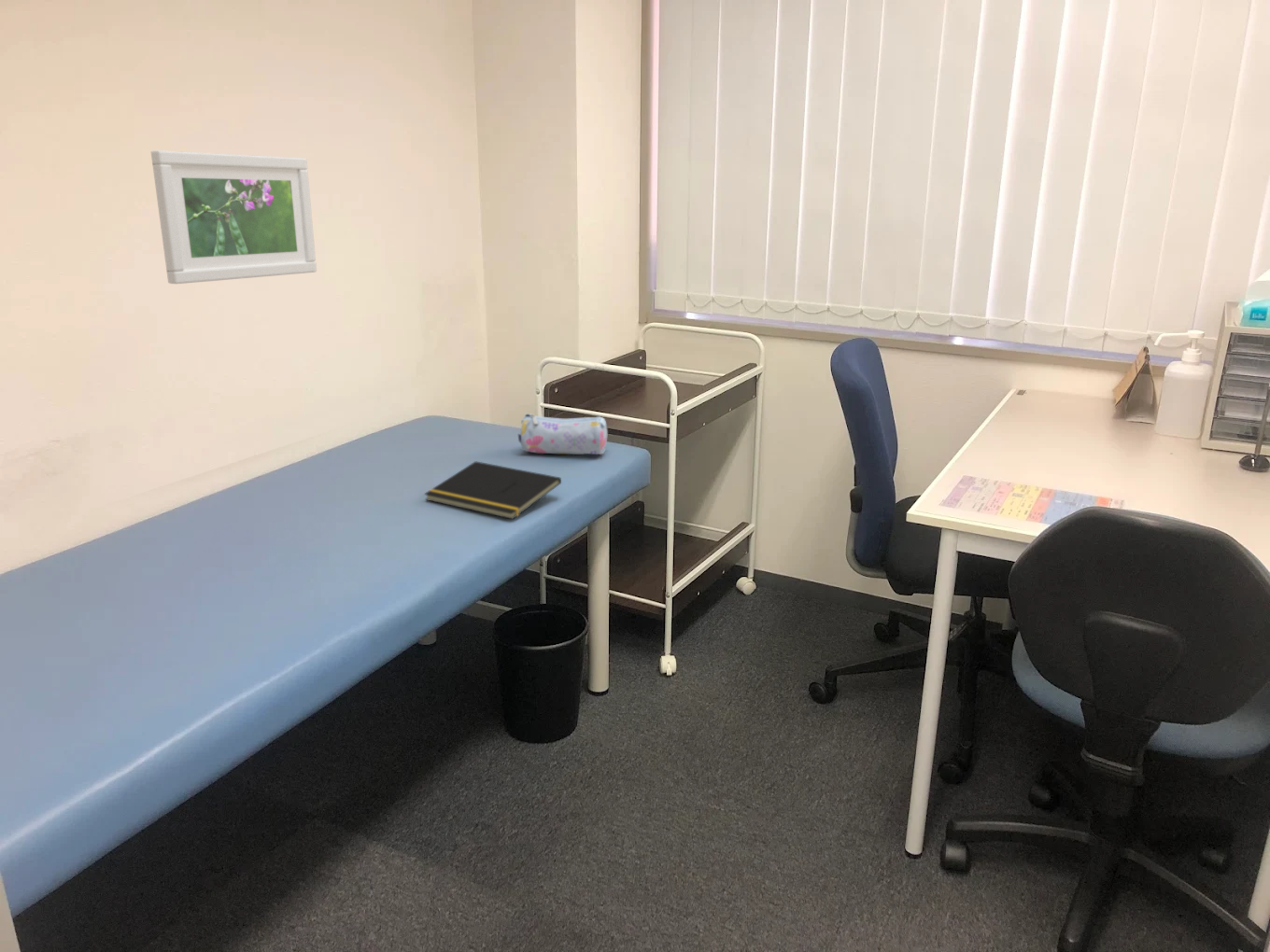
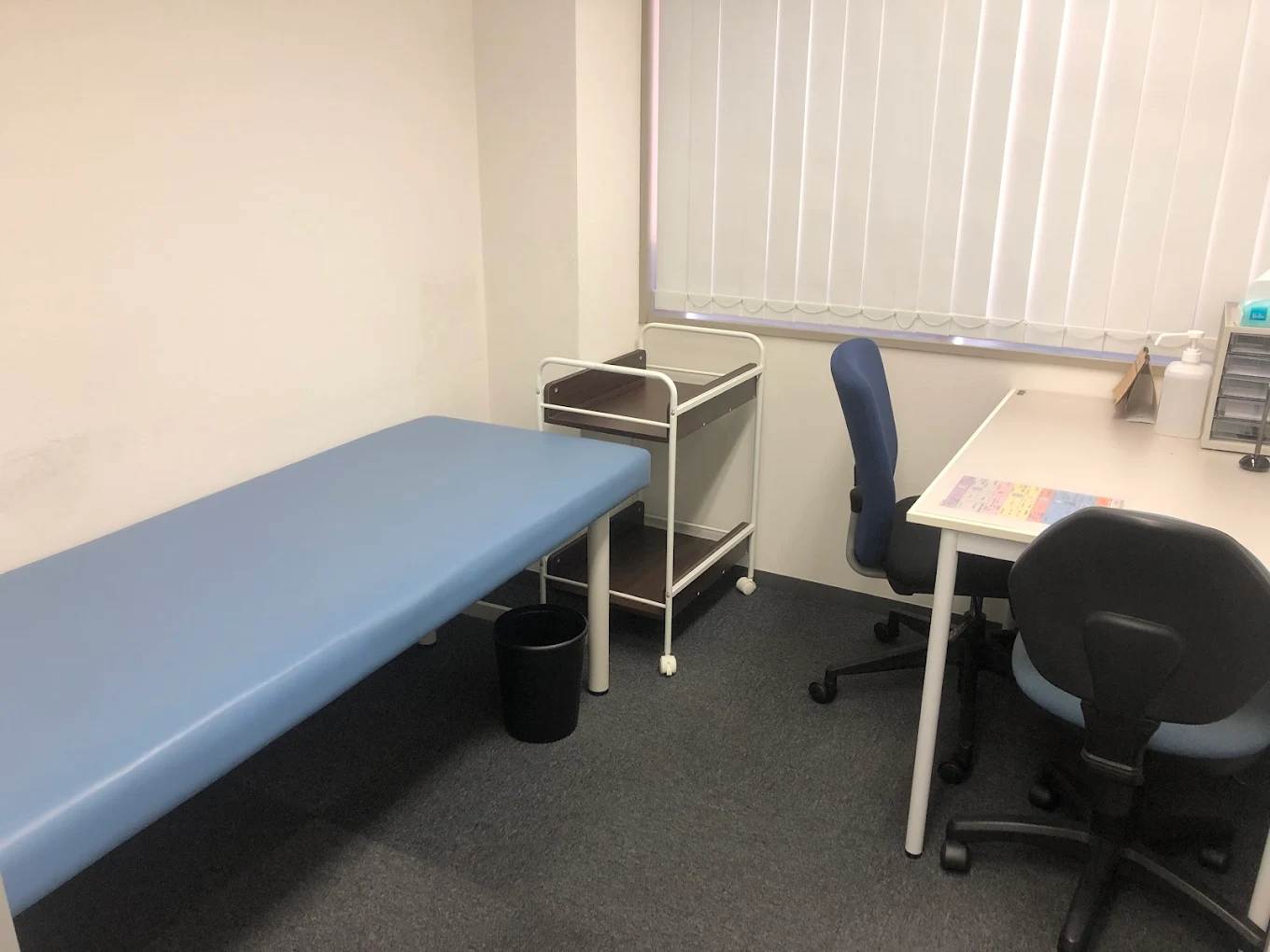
- notepad (493, 488)
- pencil case (564, 433)
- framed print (241, 217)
